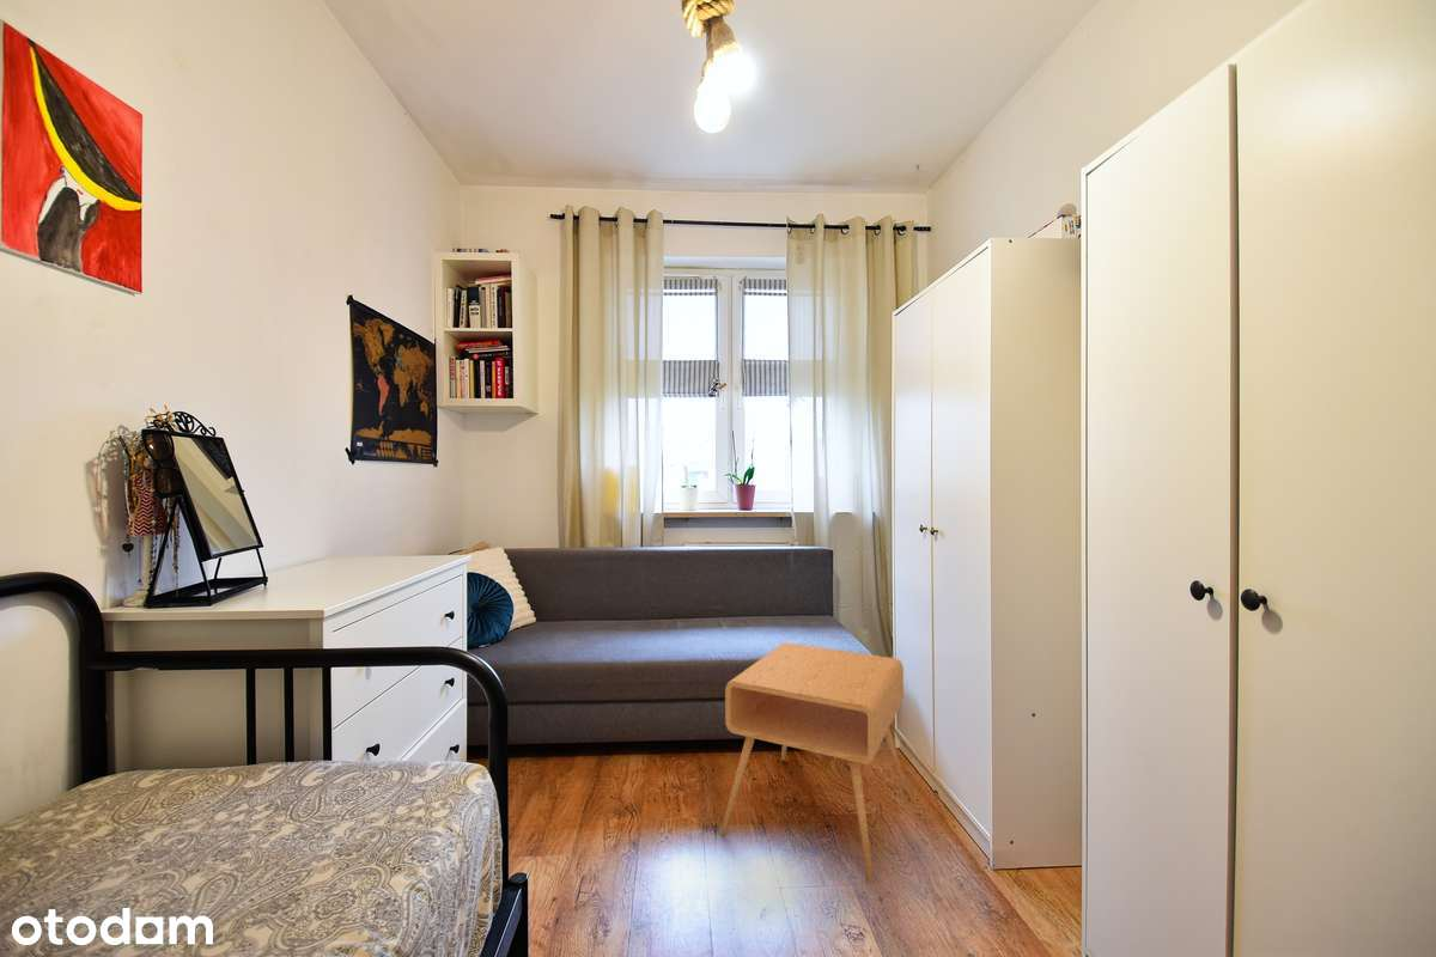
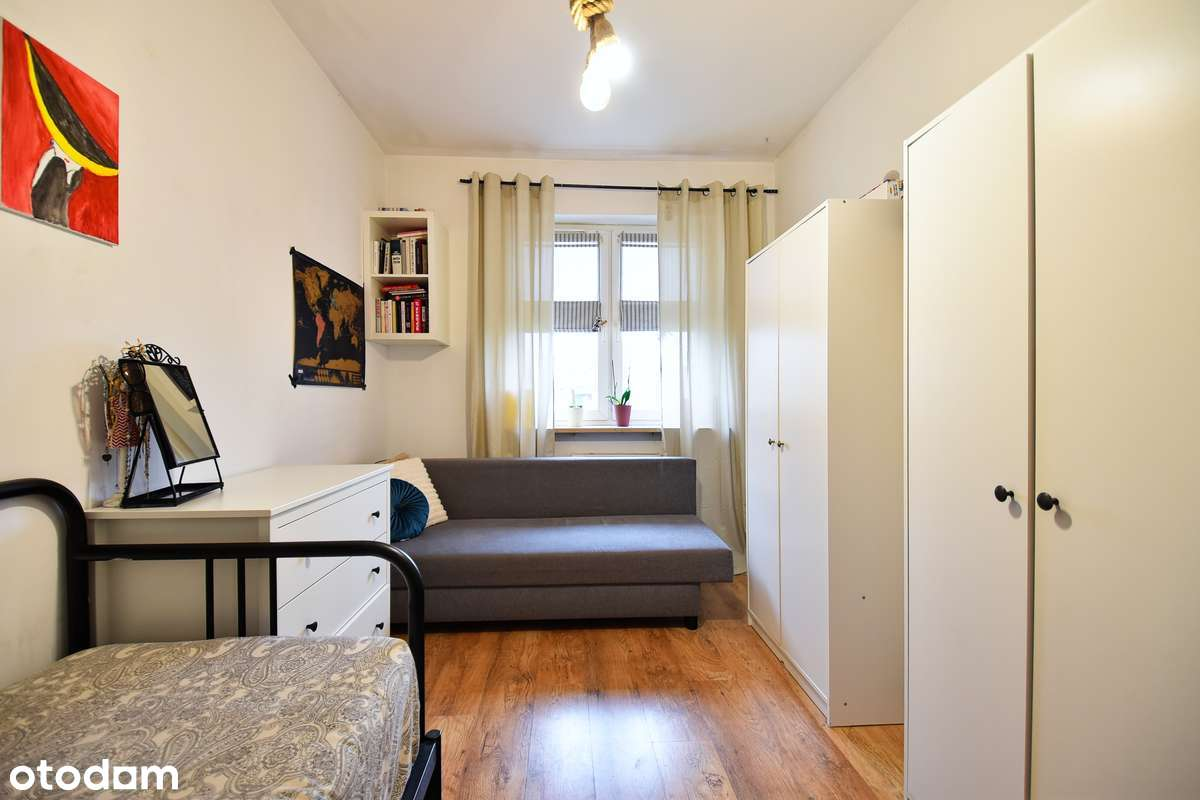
- side table (819, 739)
